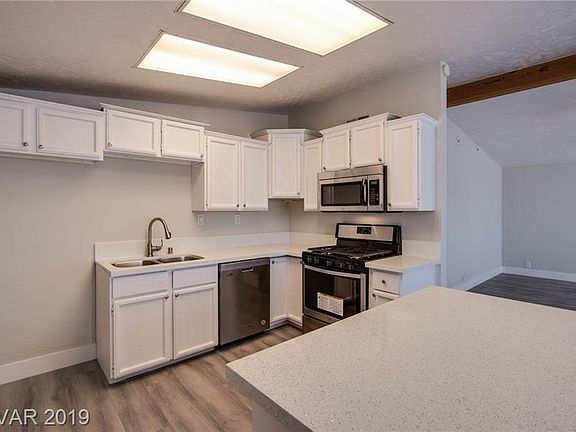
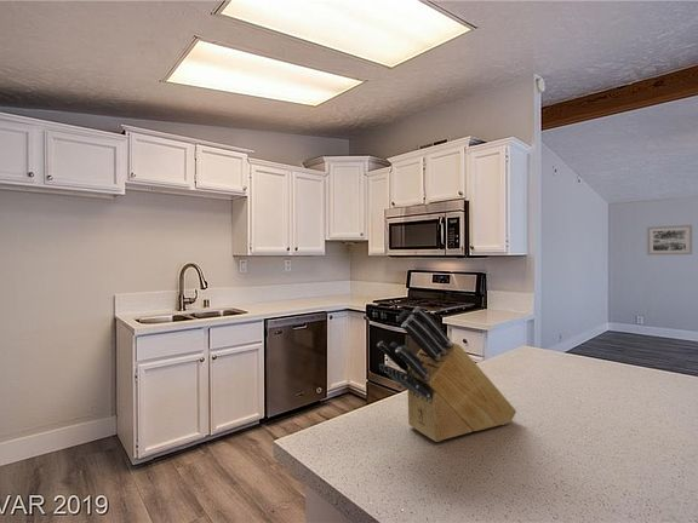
+ knife block (447, 366)
+ wall art (669, 240)
